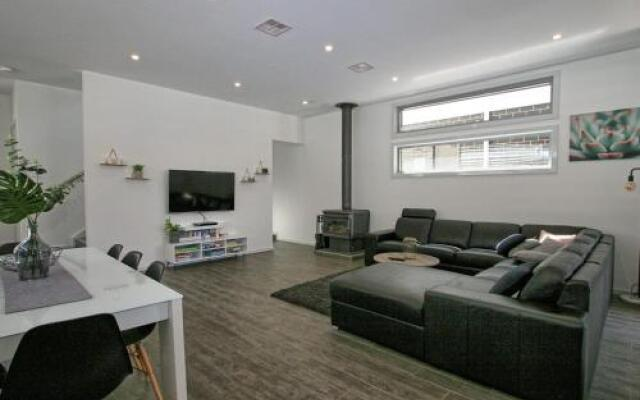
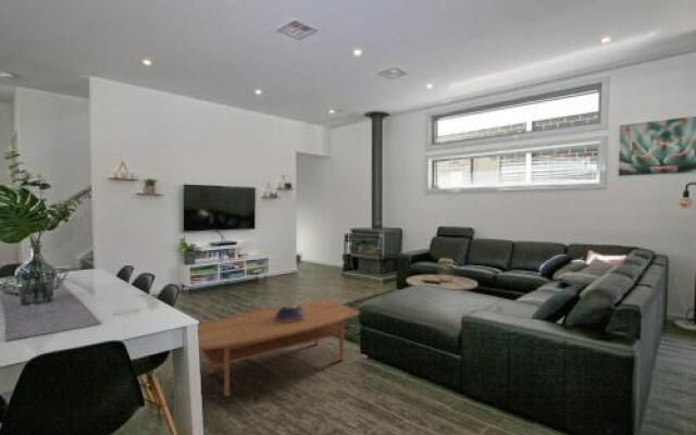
+ coffee table (278, 343)
+ decorative bowl (290, 311)
